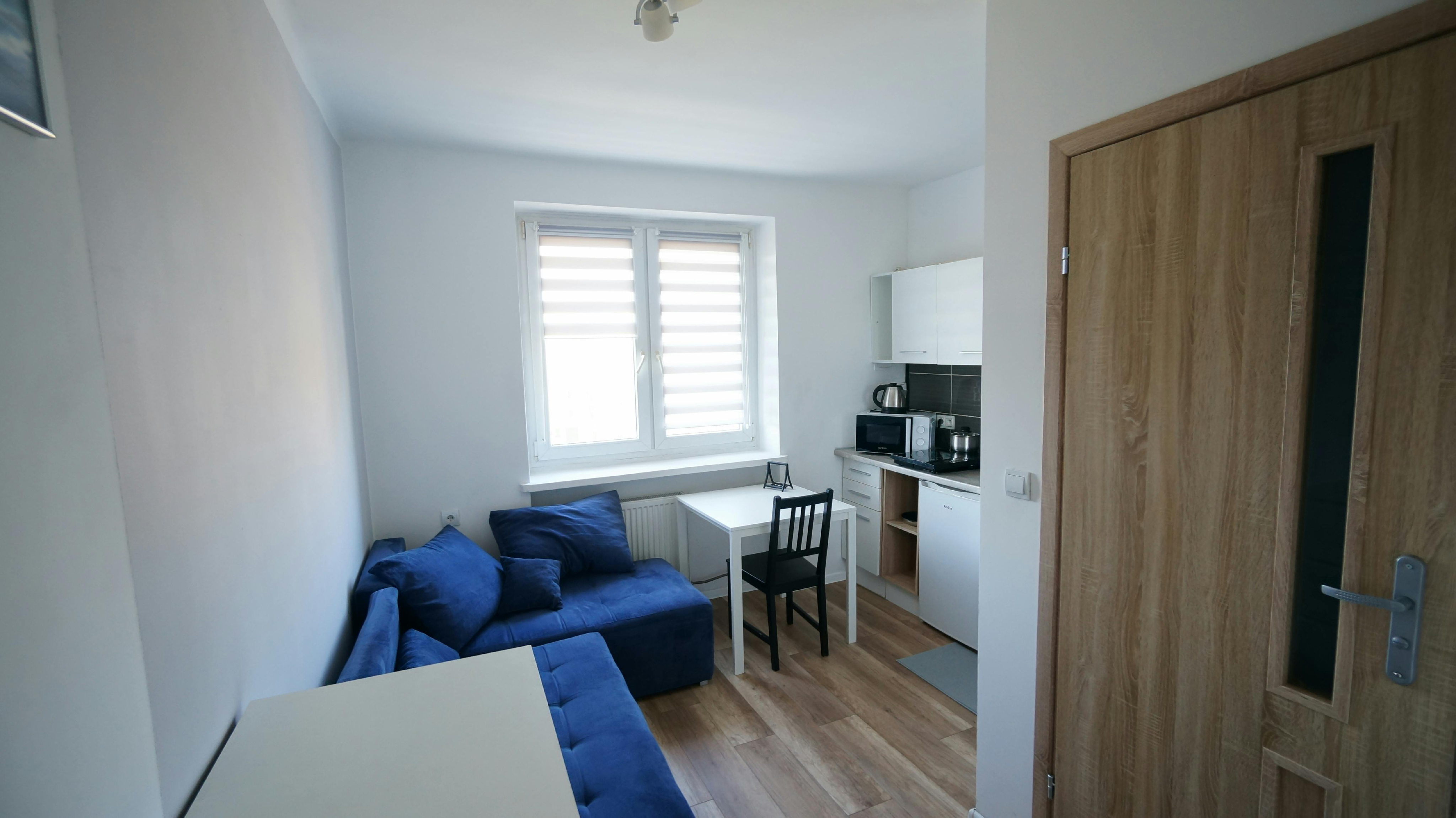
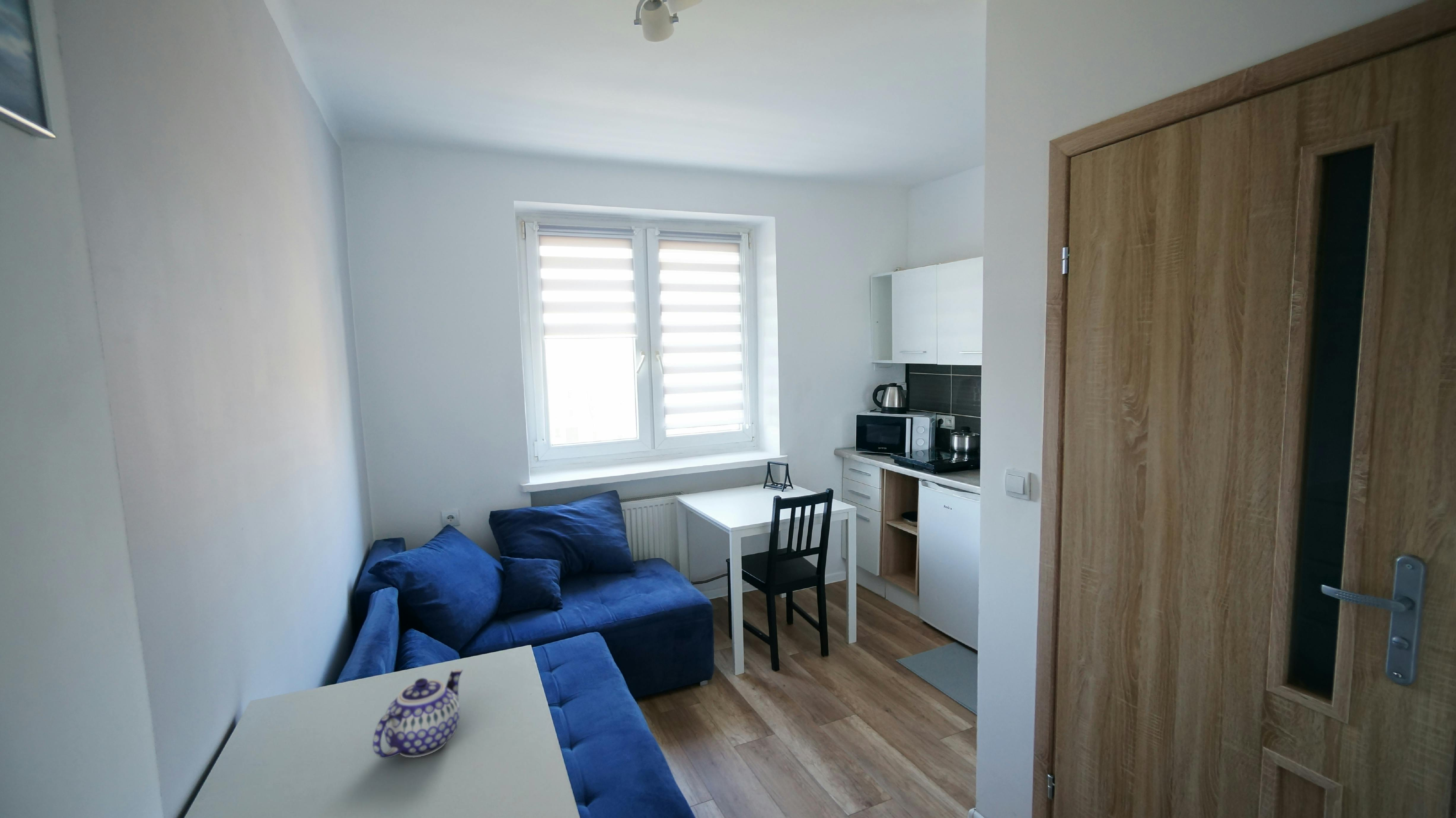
+ teapot (422, 711)
